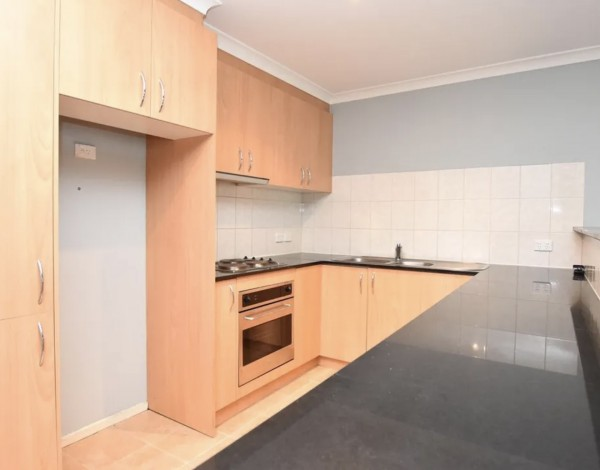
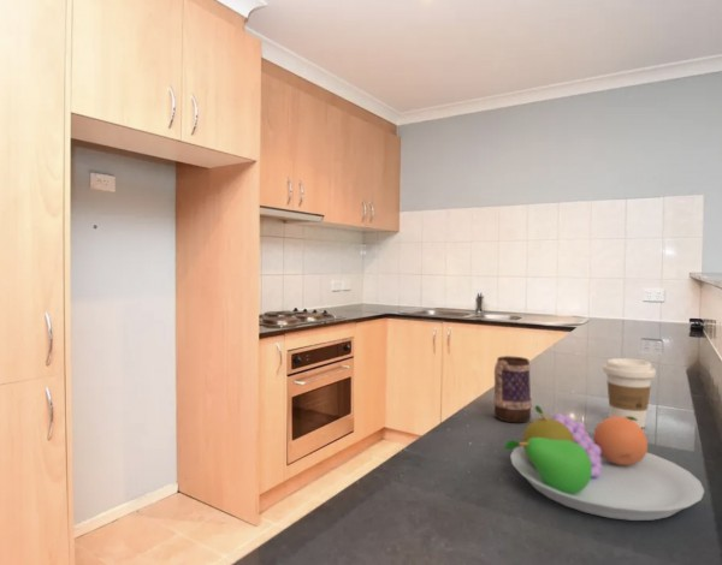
+ coffee cup (628, 392)
+ fruit bowl (592, 451)
+ mug (508, 388)
